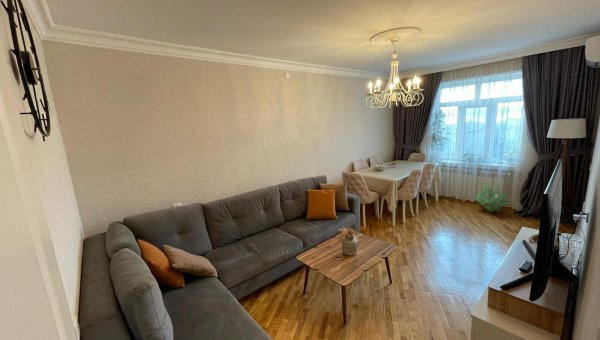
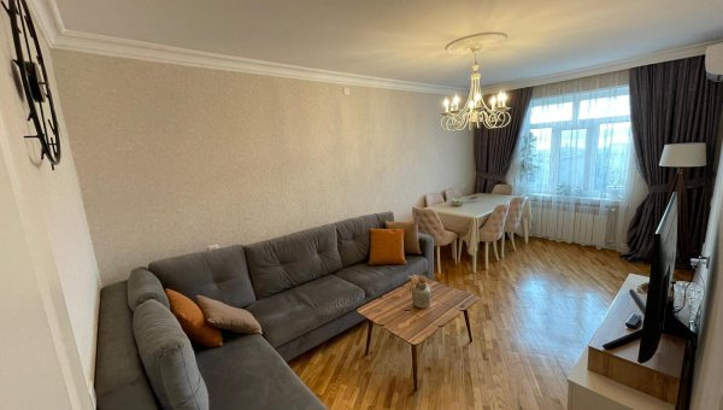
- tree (492, 197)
